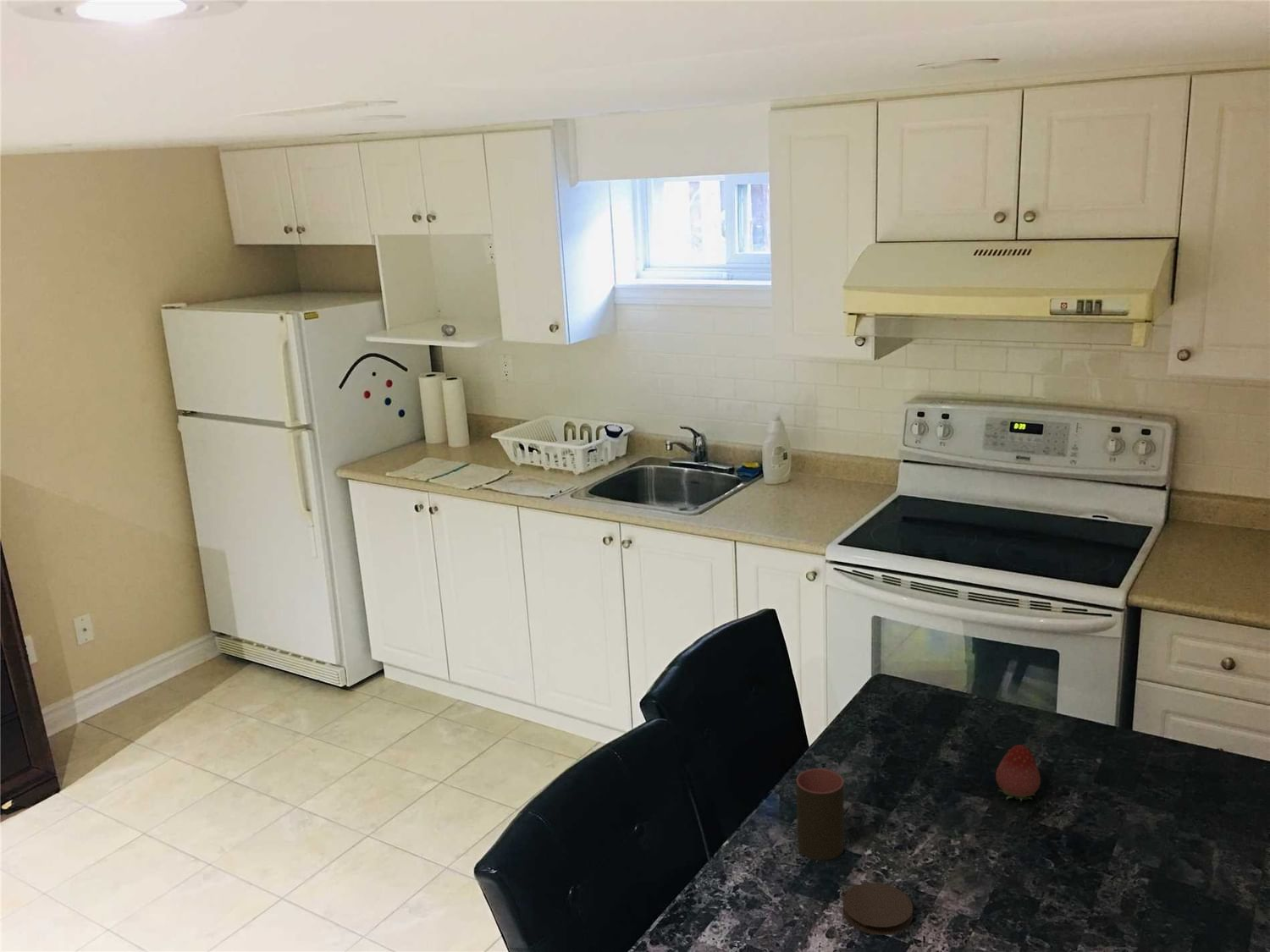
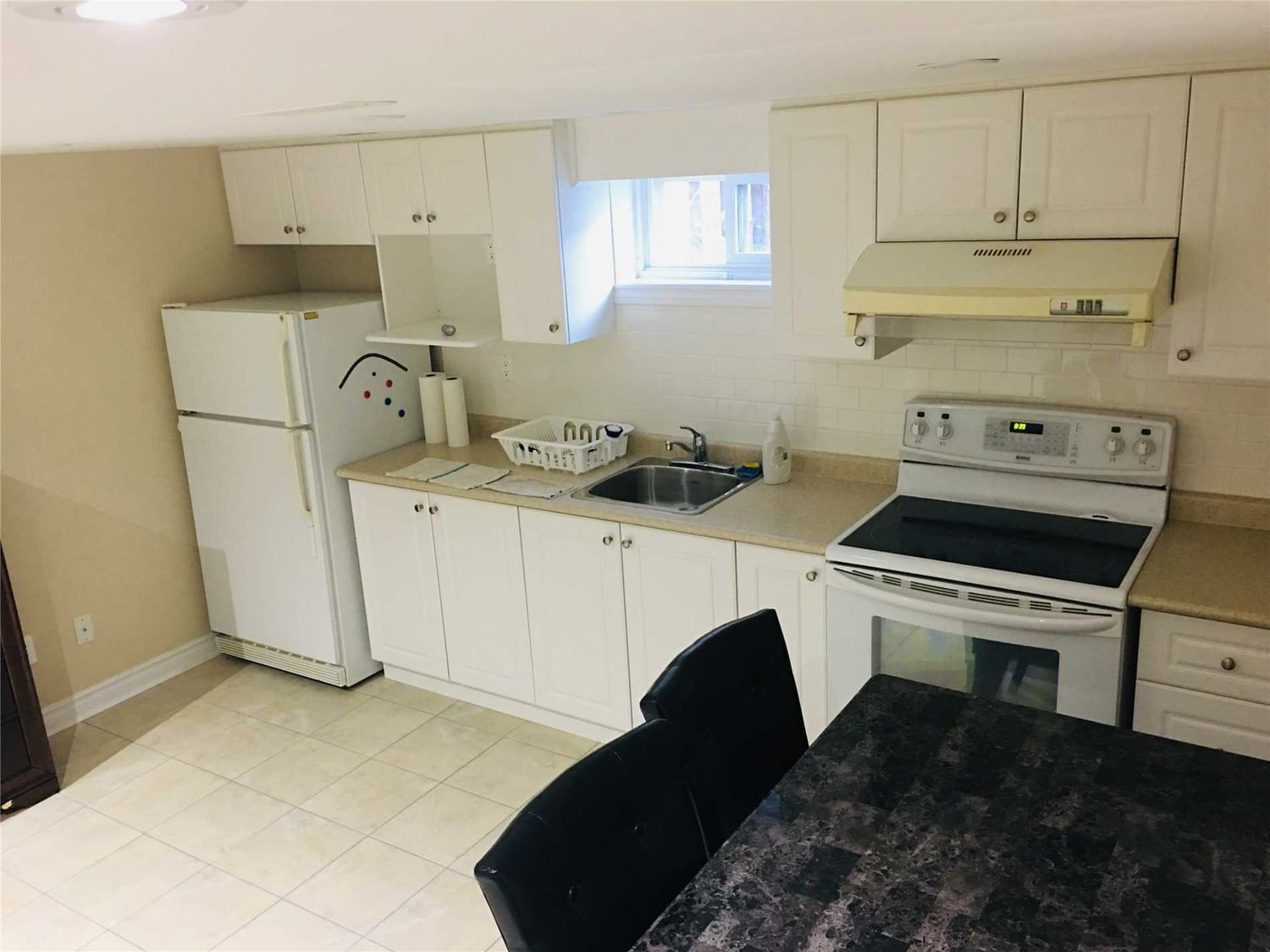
- fruit (1018, 770)
- coaster (877, 908)
- cup (820, 813)
